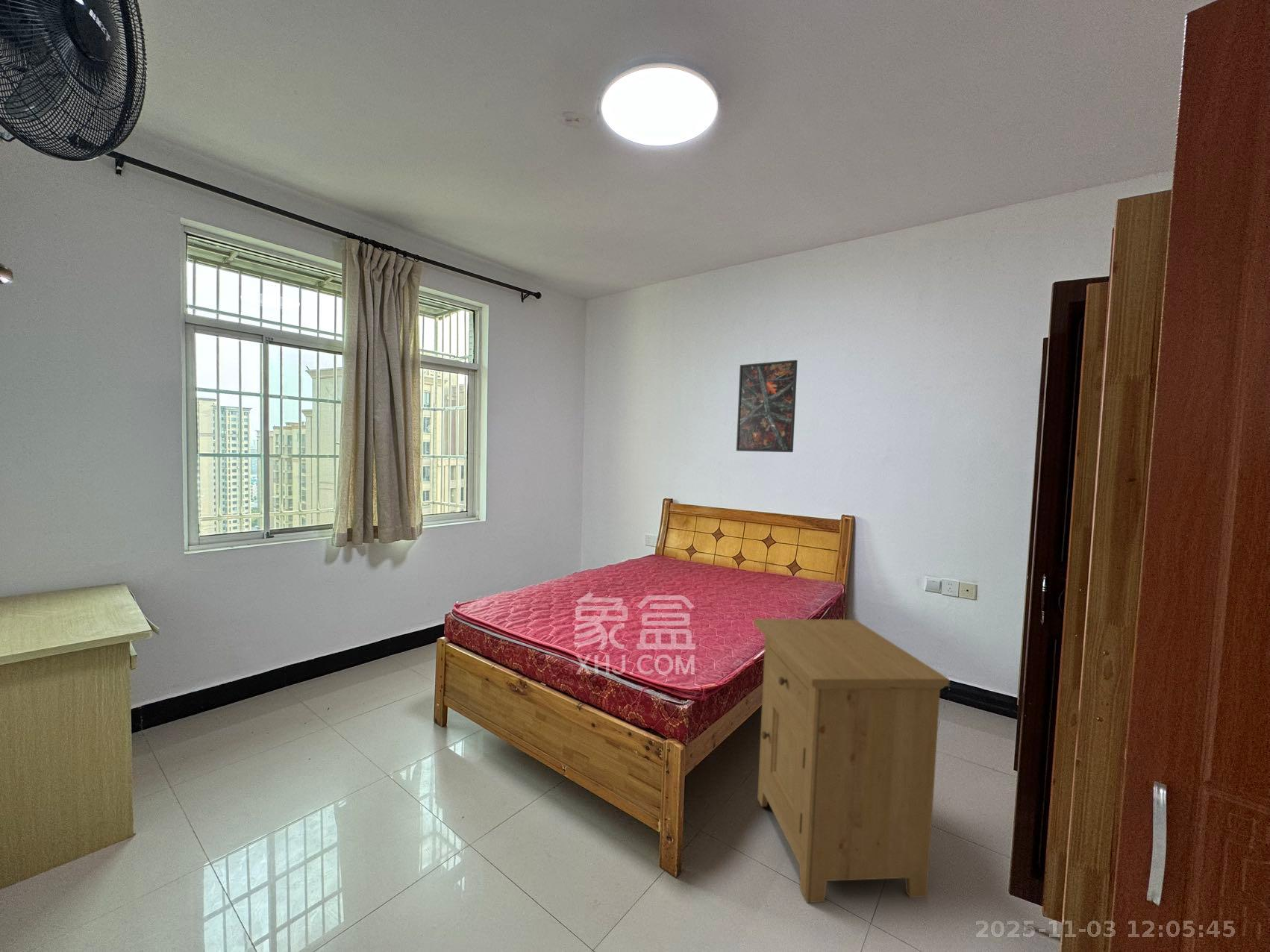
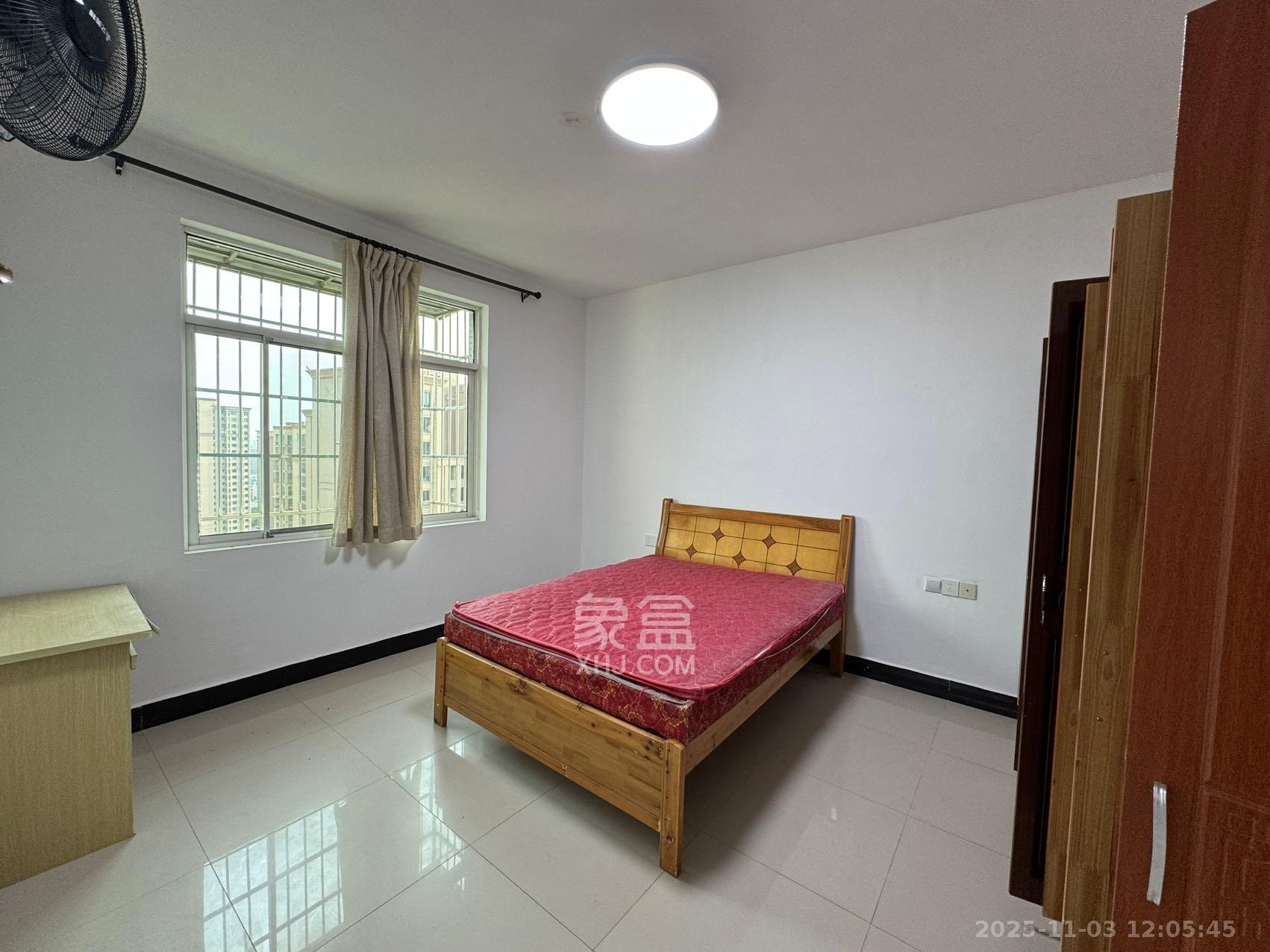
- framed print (766, 407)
- nightstand (832, 744)
